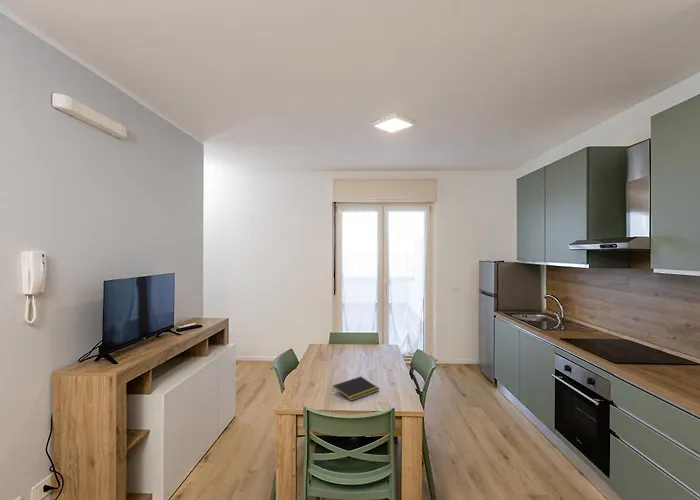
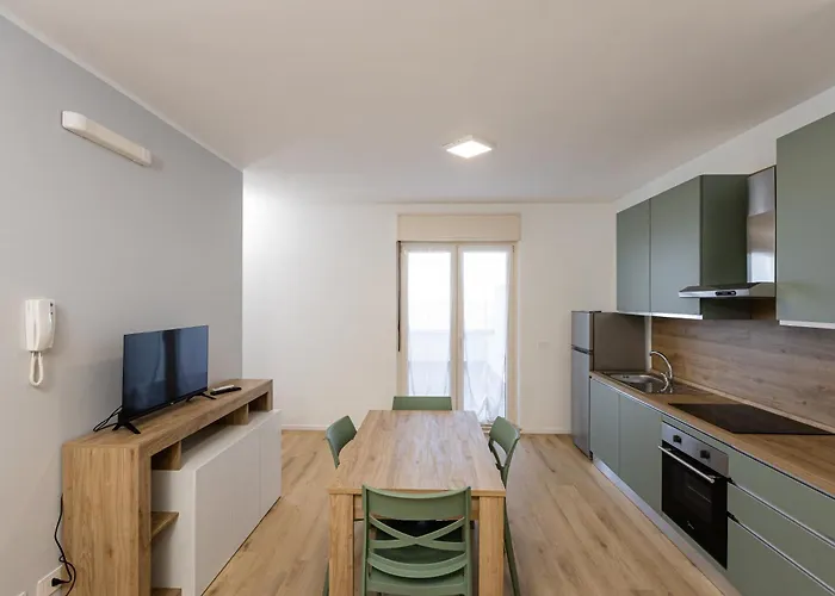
- notepad (356, 387)
